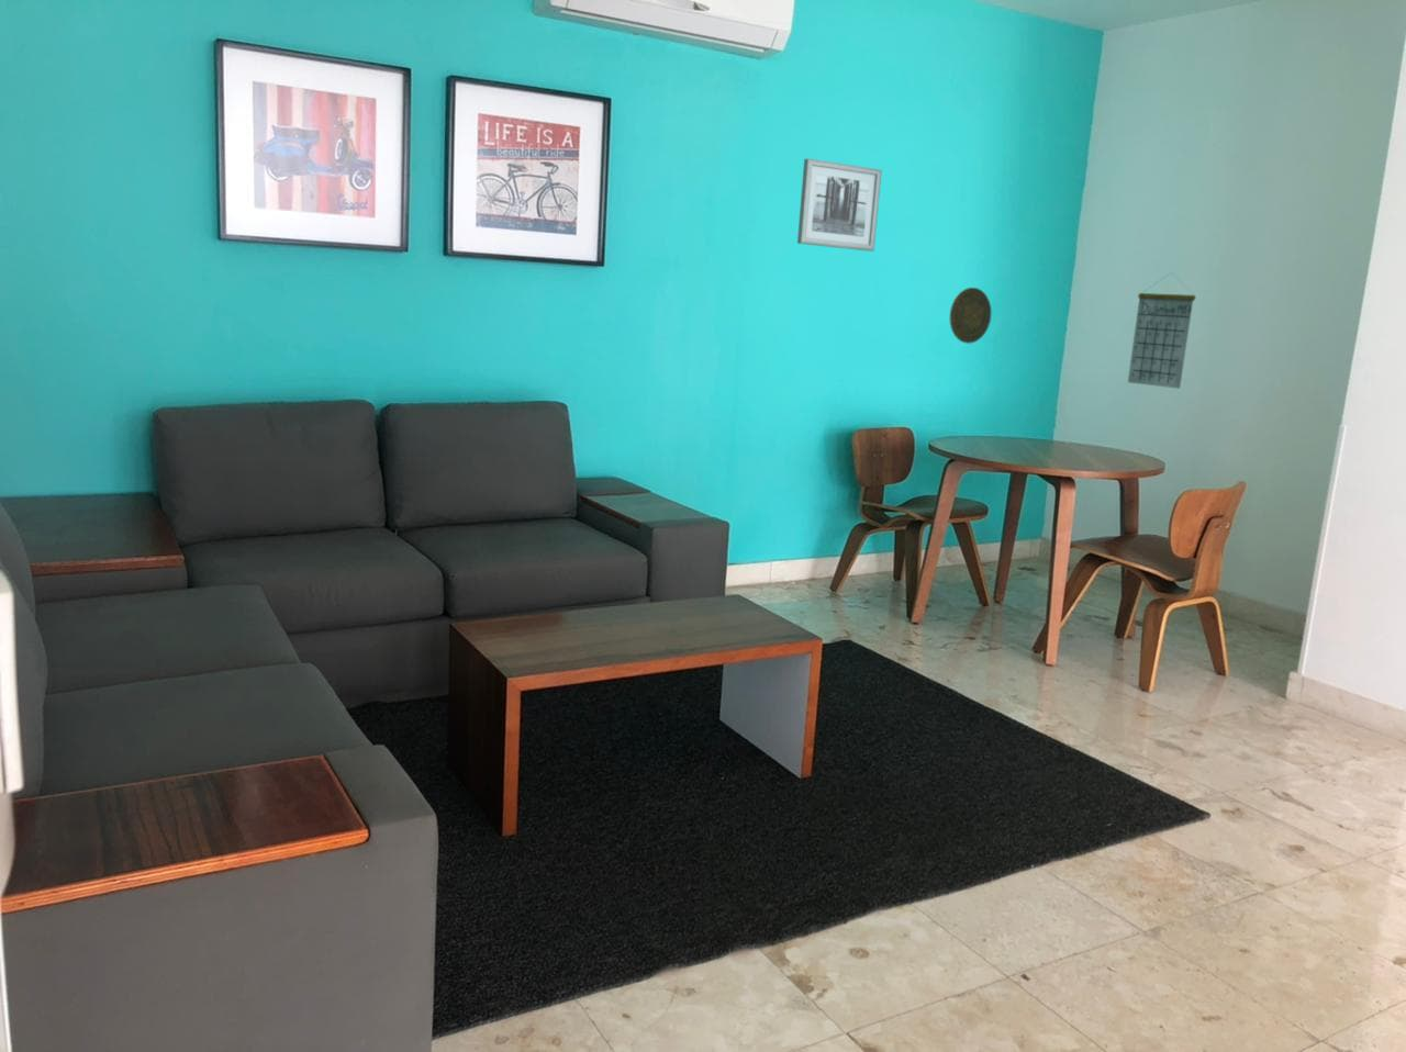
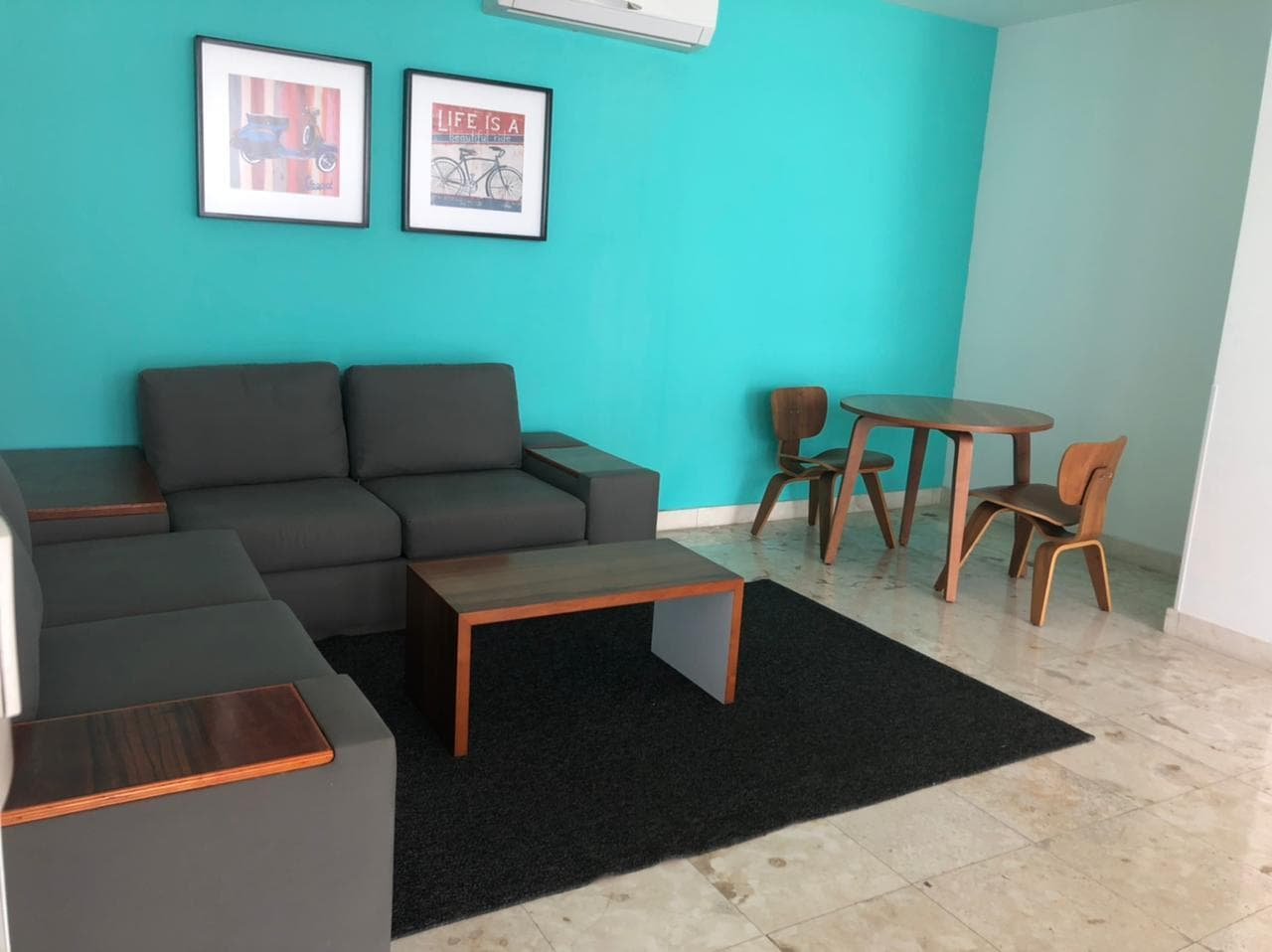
- calendar (1161, 328)
- wall art (839, 206)
- decorative plate (972, 315)
